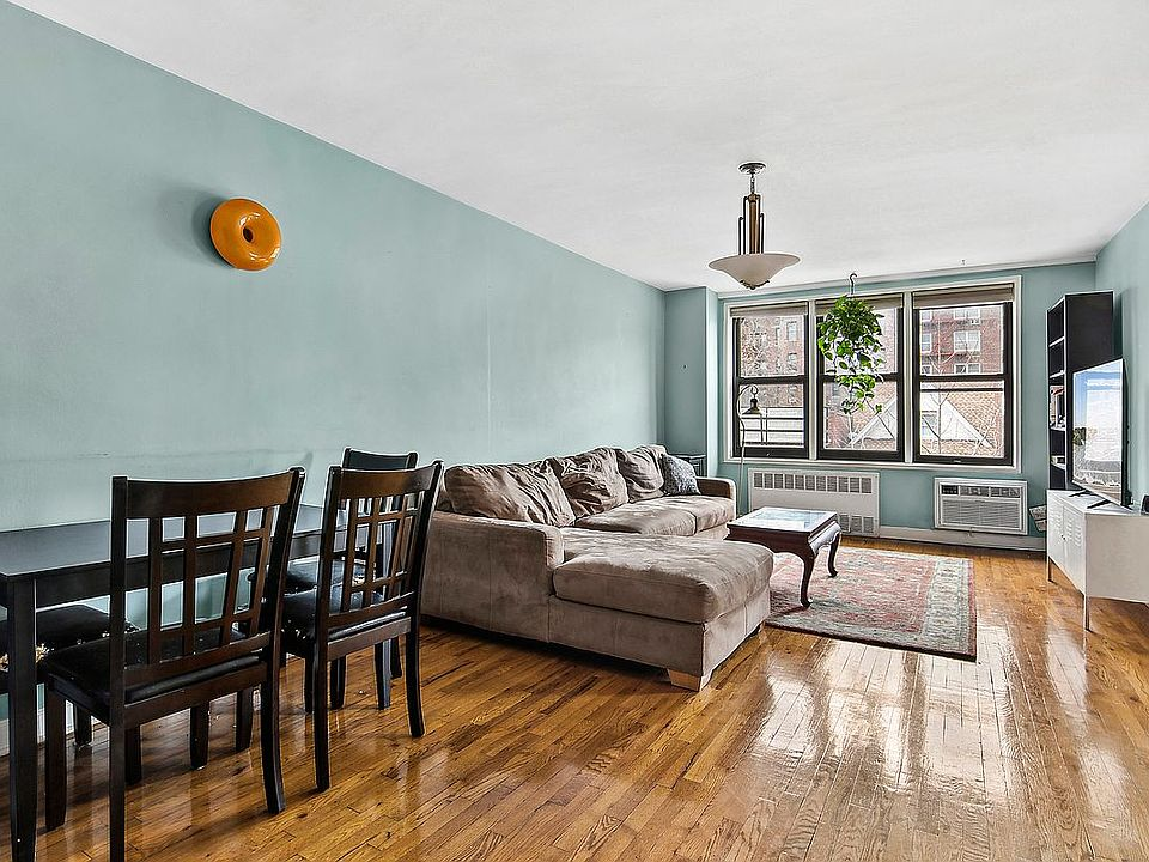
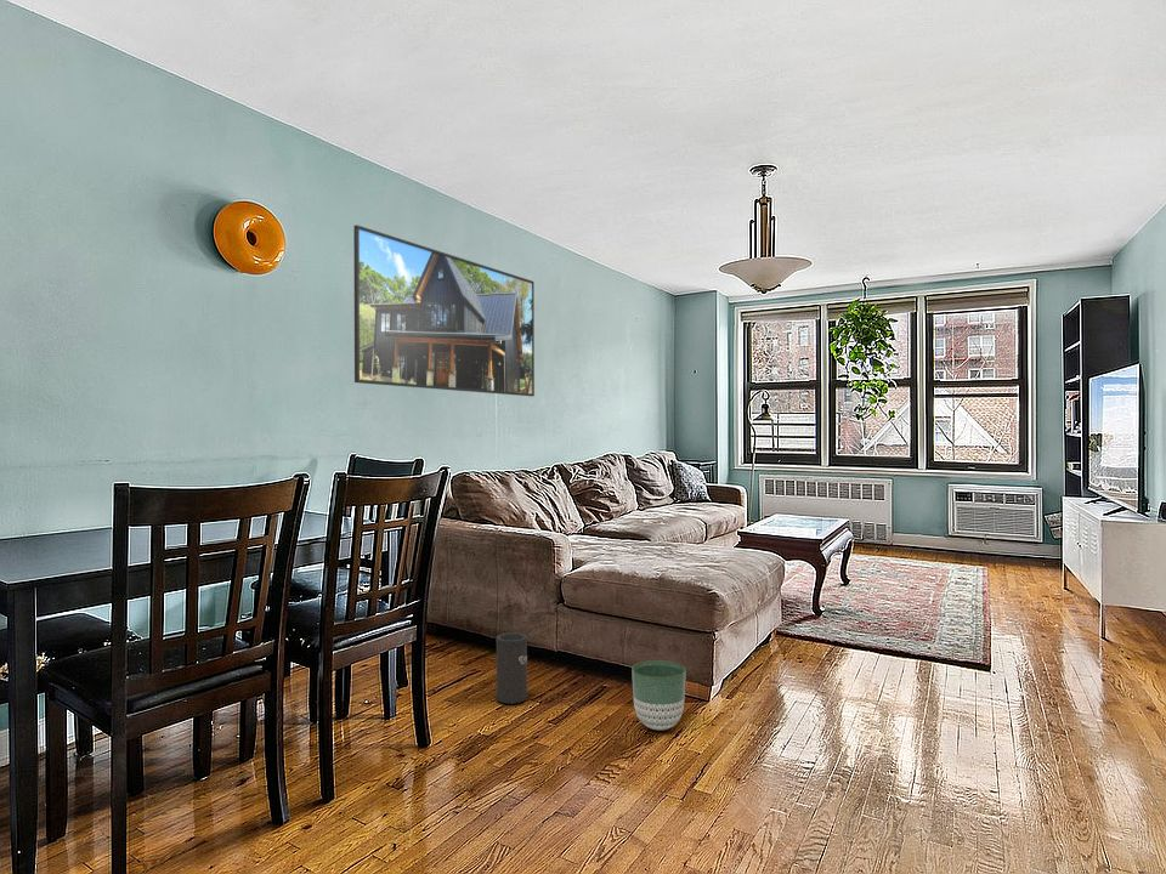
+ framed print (458, 324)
+ planter (658, 698)
+ speaker (511, 668)
